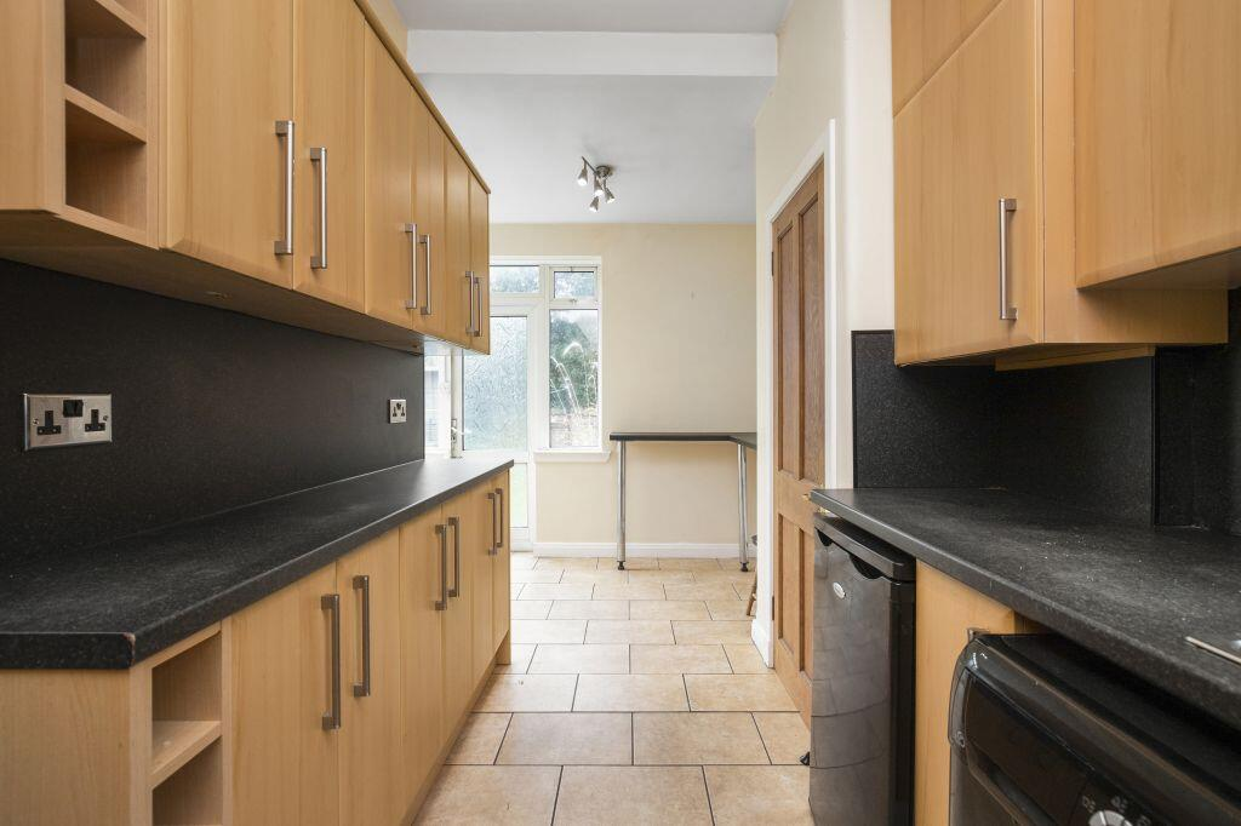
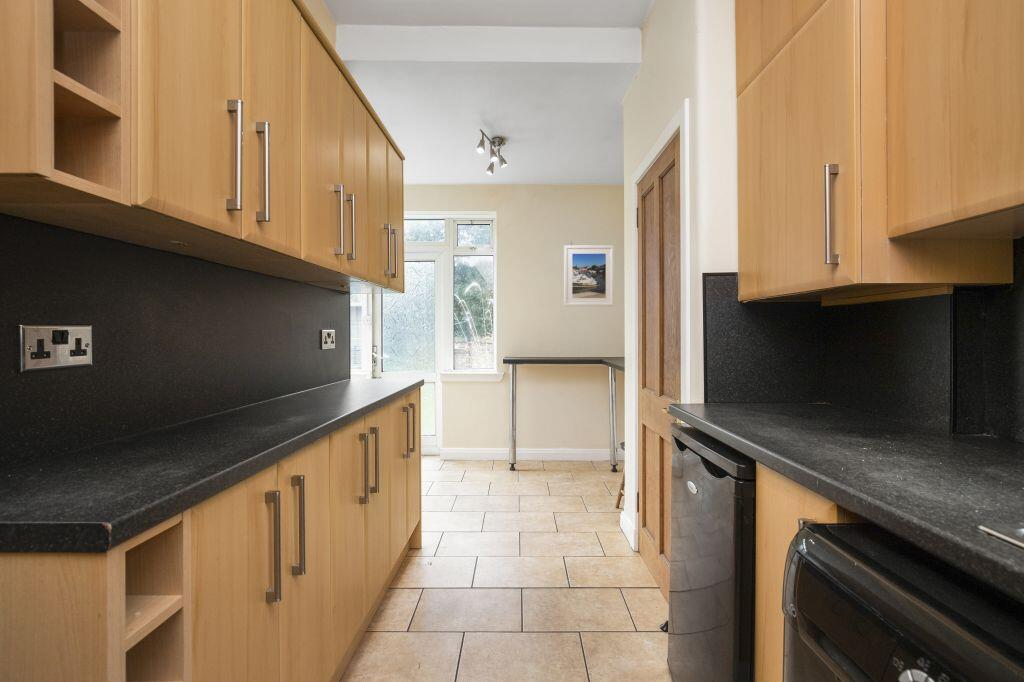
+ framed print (588, 275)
